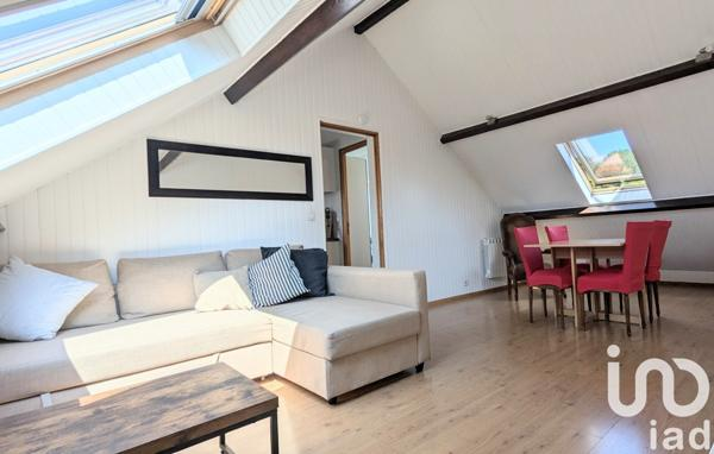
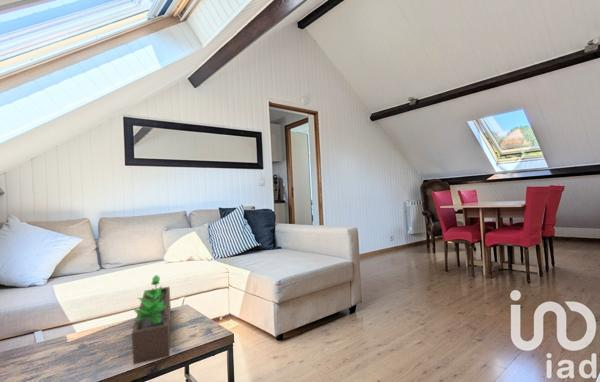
+ succulent planter (154, 308)
